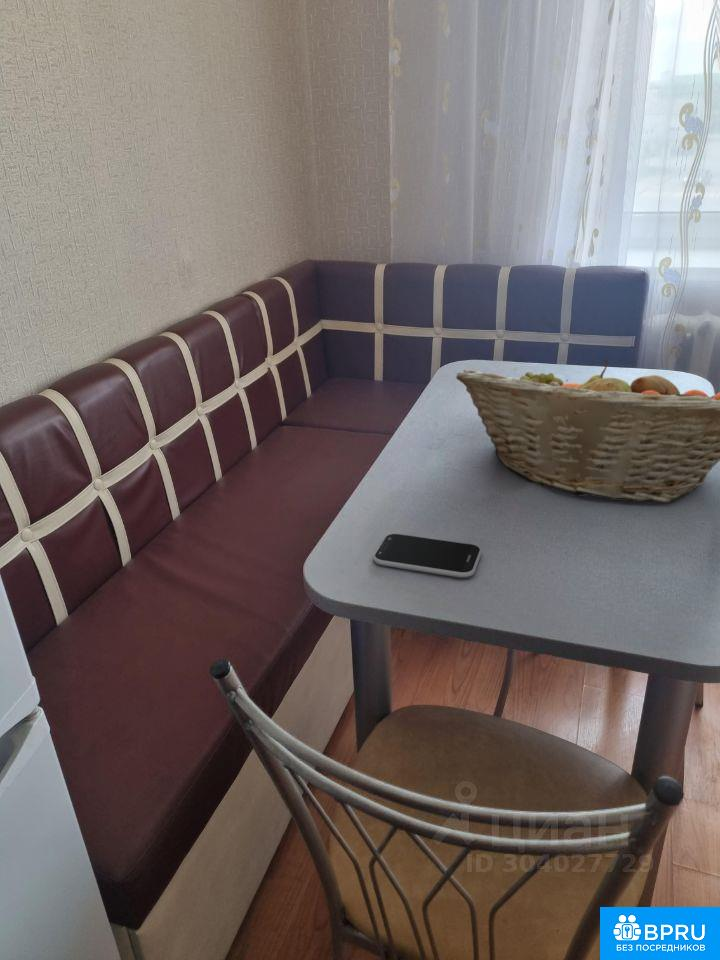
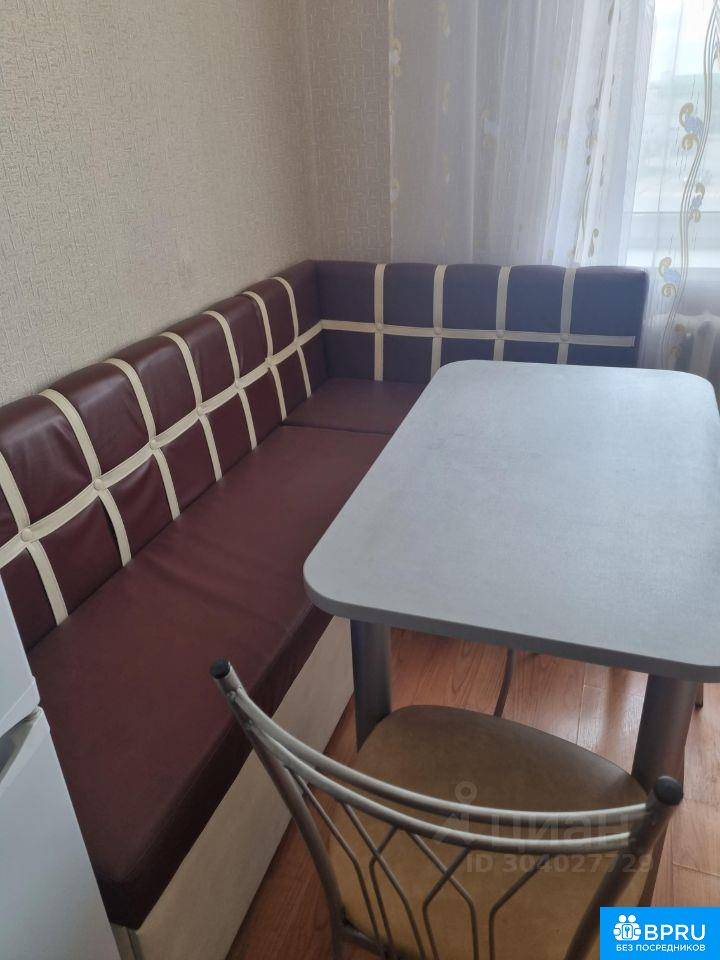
- smartphone (427, 554)
- fruit basket (596, 414)
